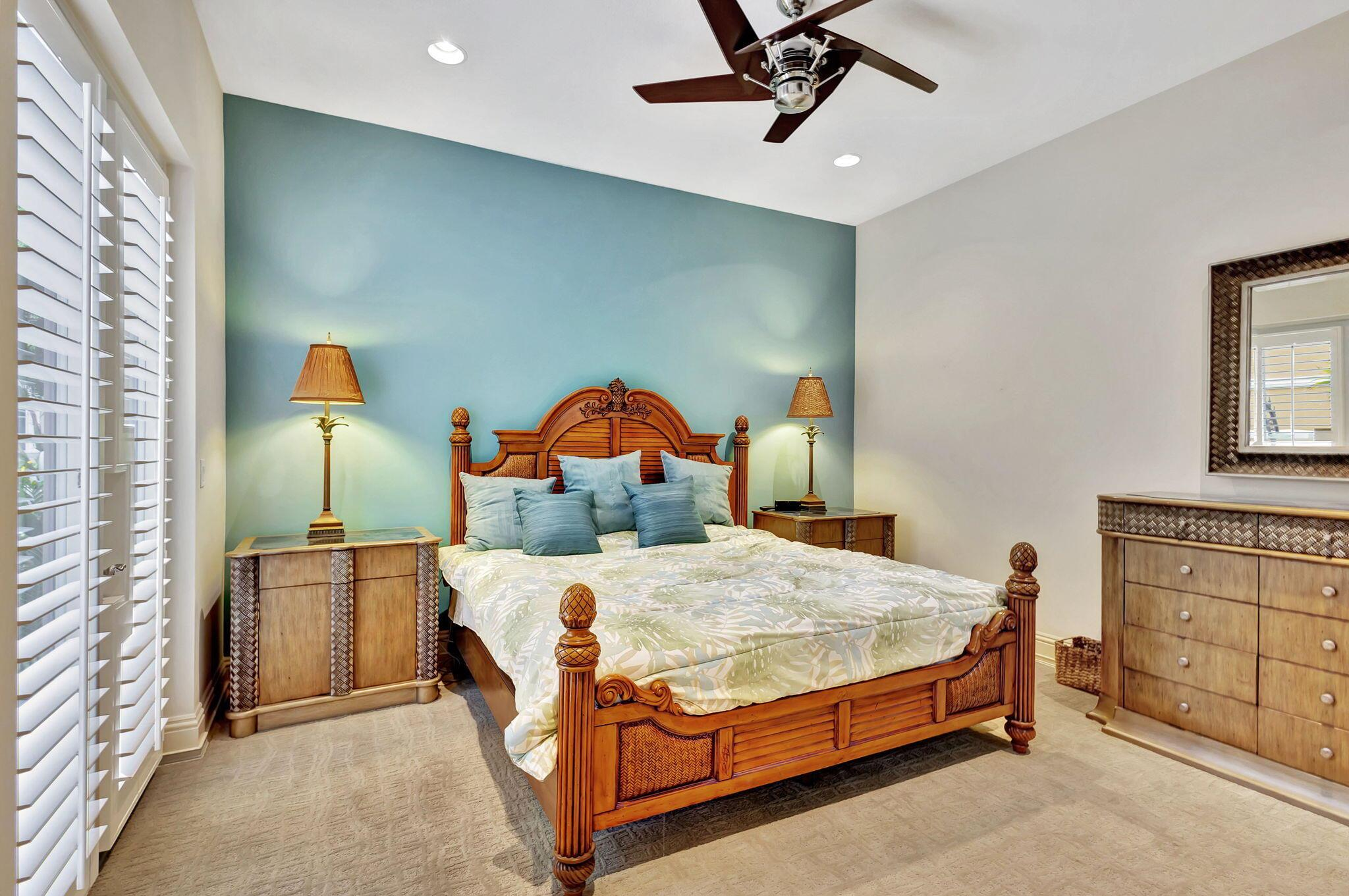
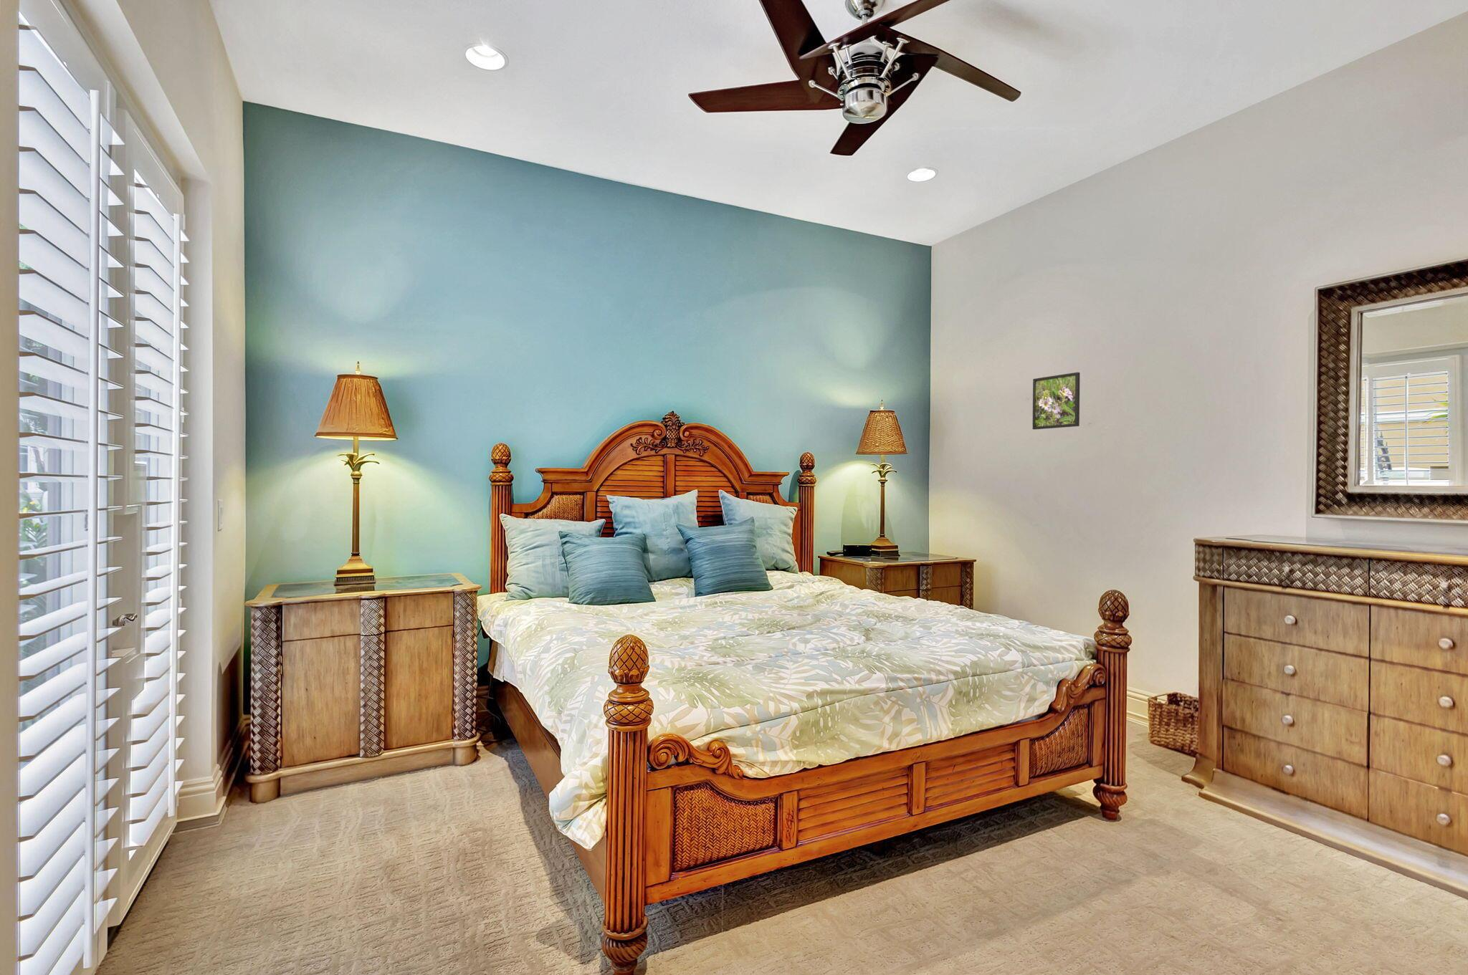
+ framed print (1056, 402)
